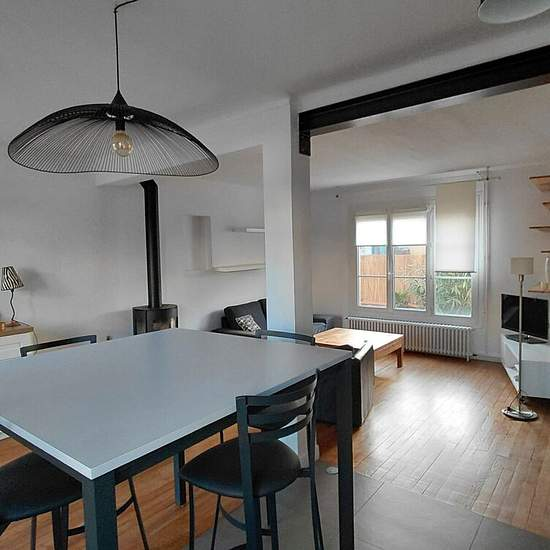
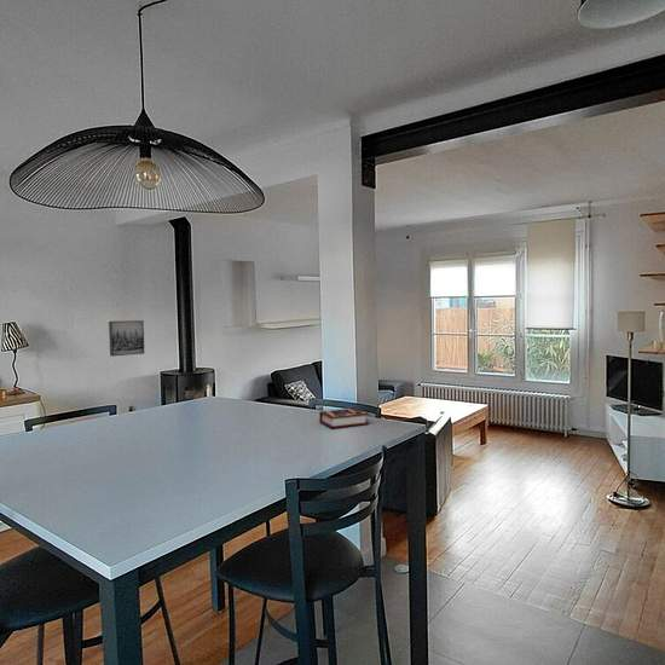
+ book (343, 416)
+ wall art (127, 337)
